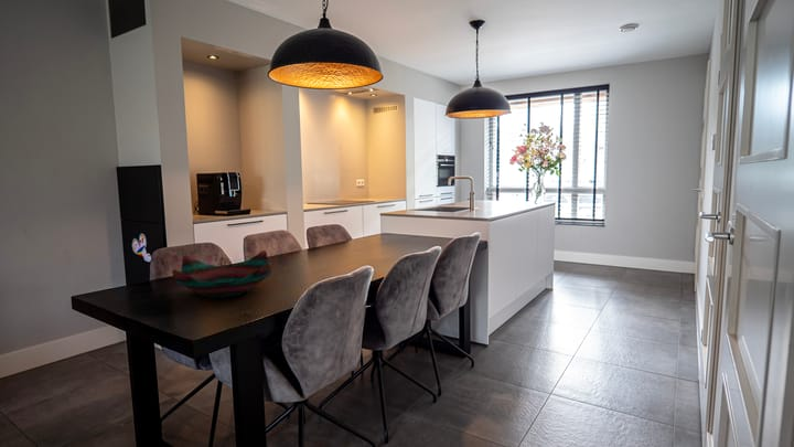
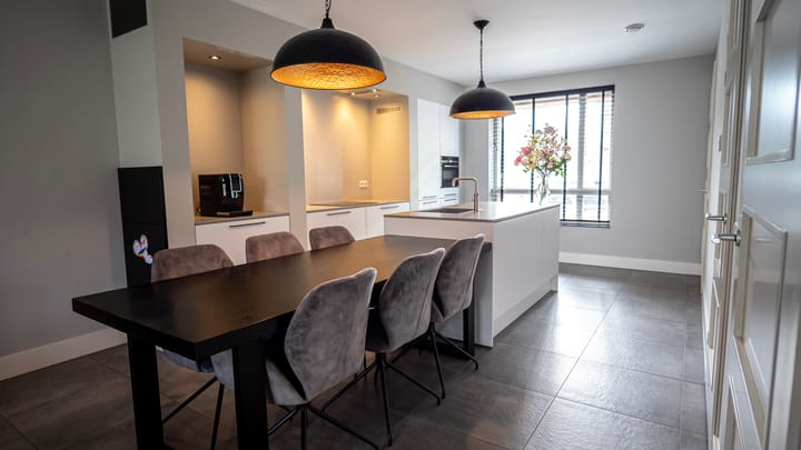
- decorative bowl (225, 275)
